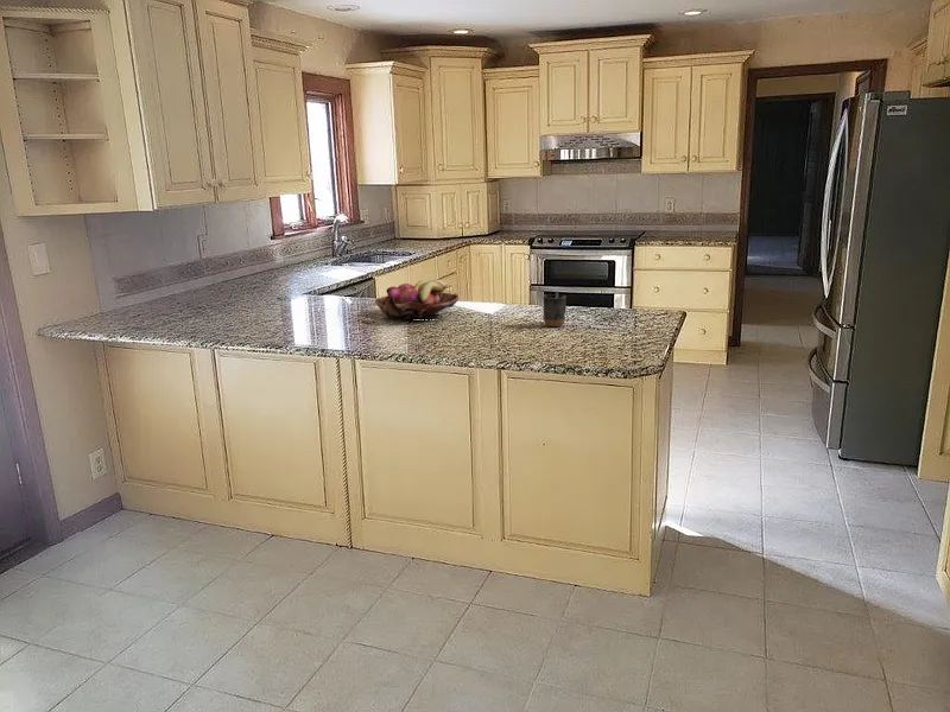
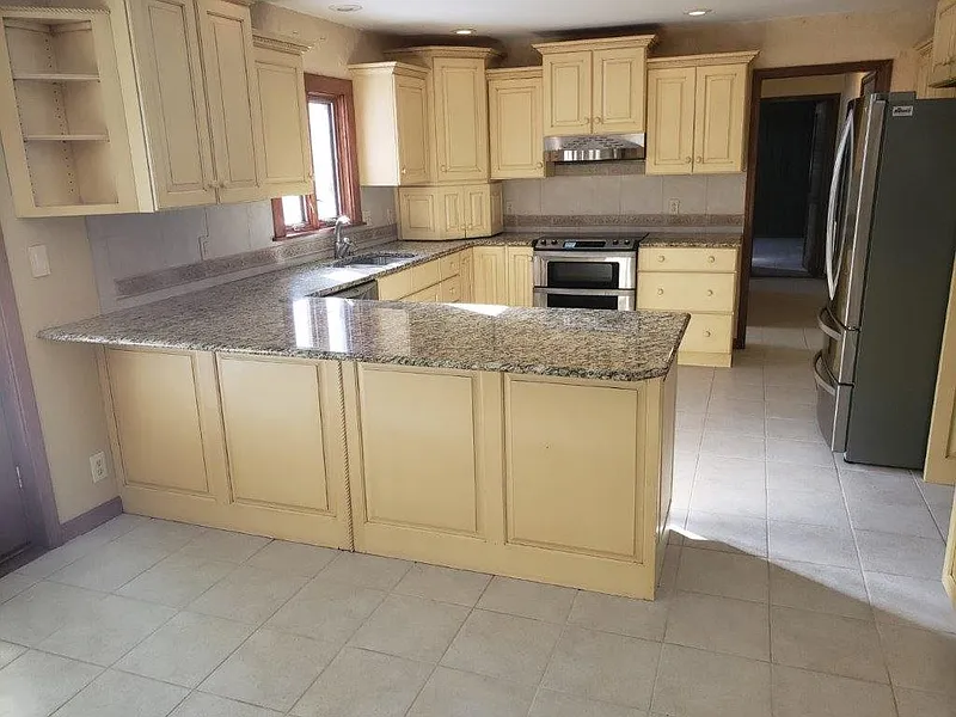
- mug (557, 307)
- fruit basket (417, 298)
